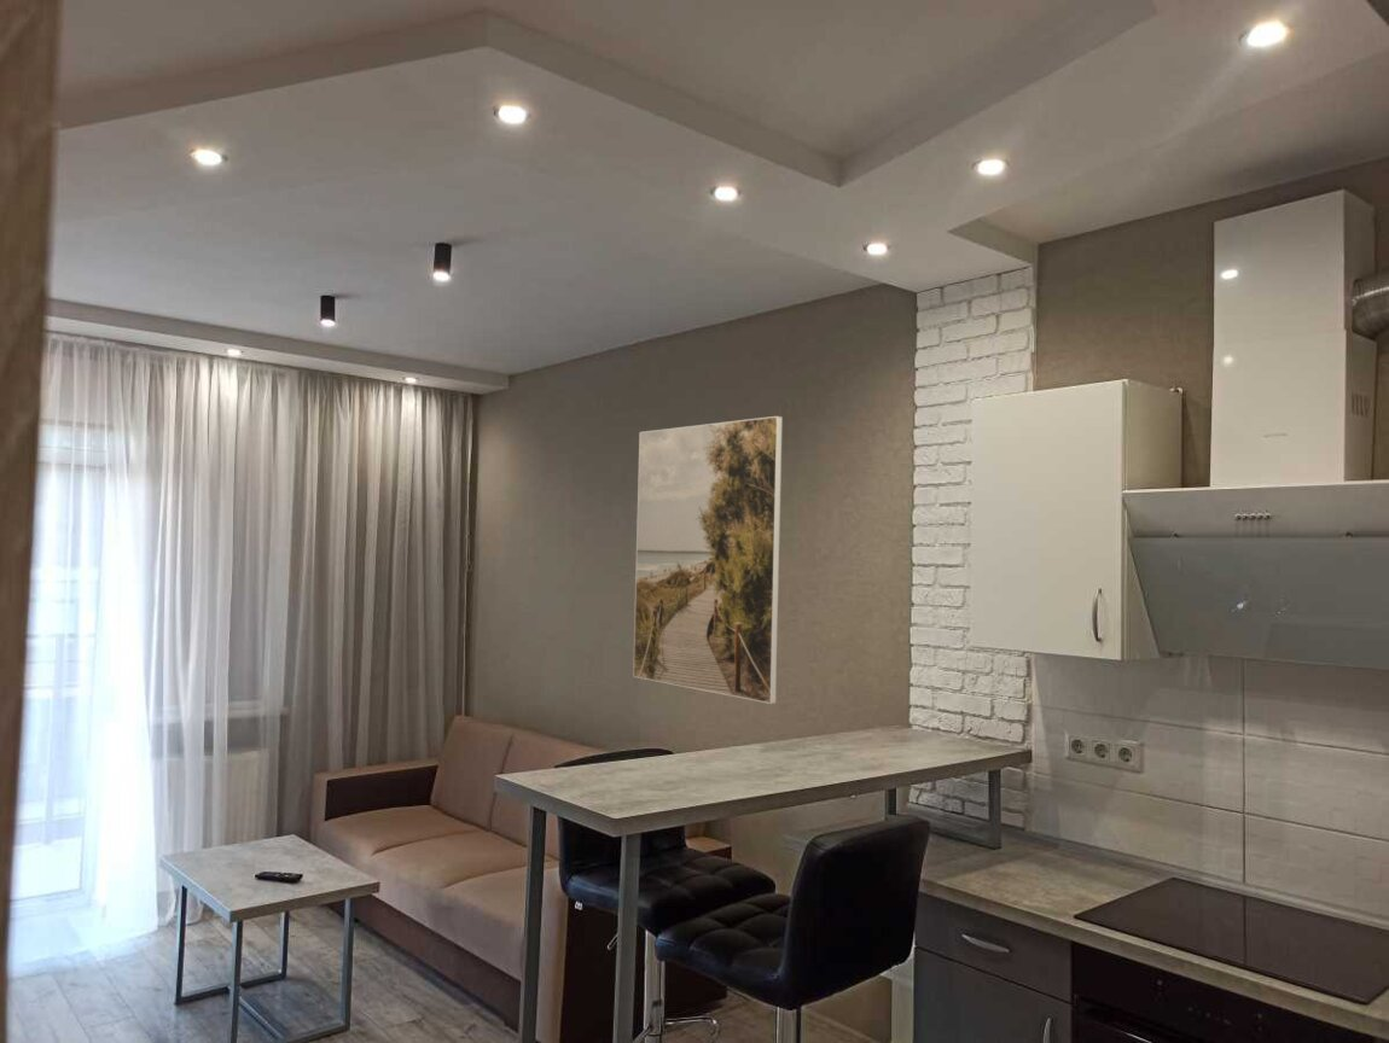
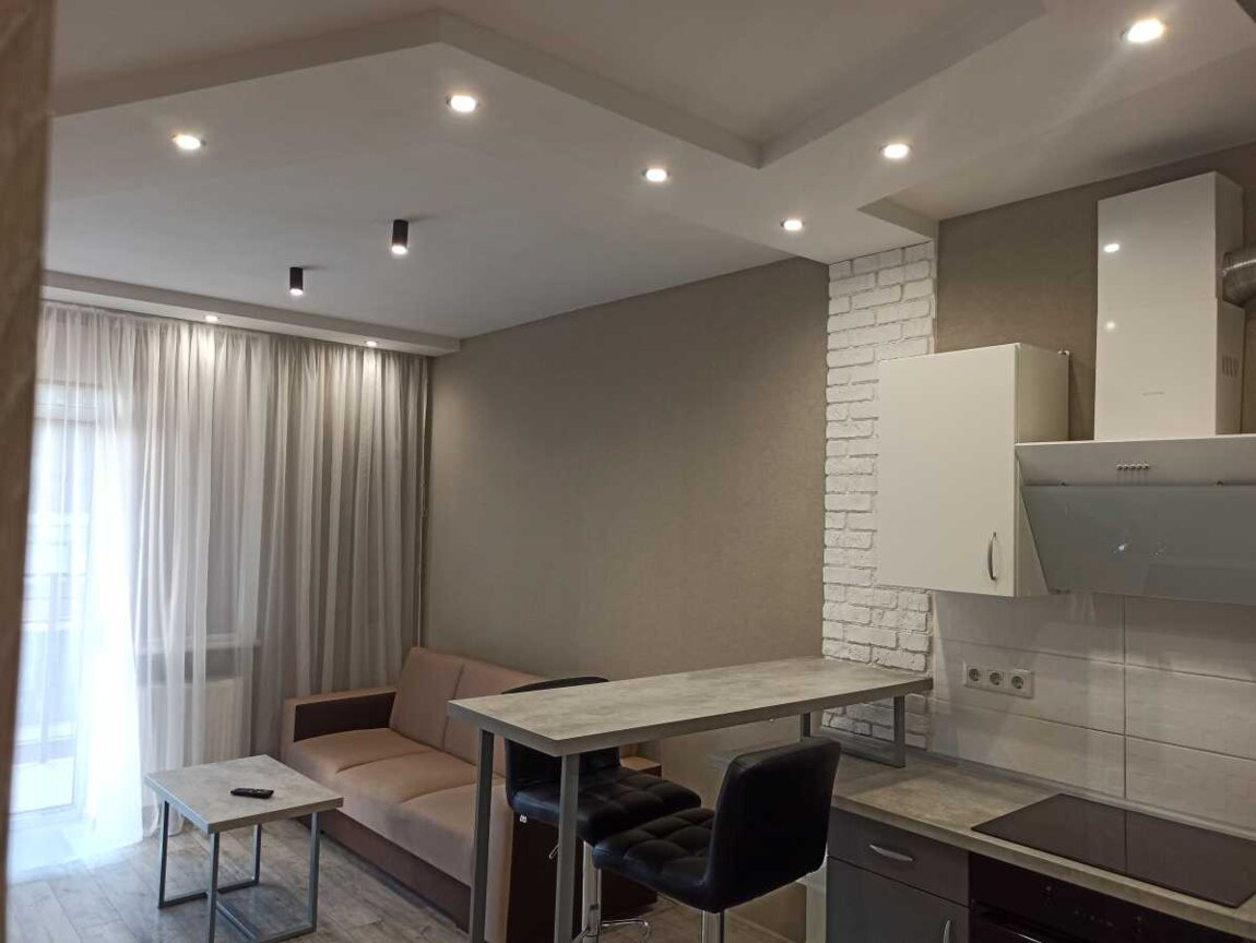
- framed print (702, 557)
